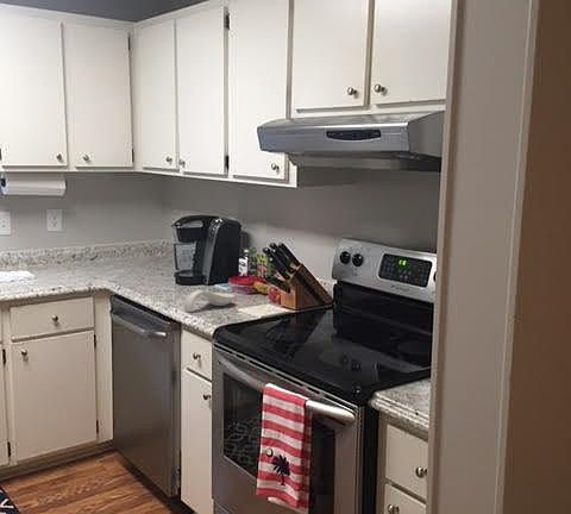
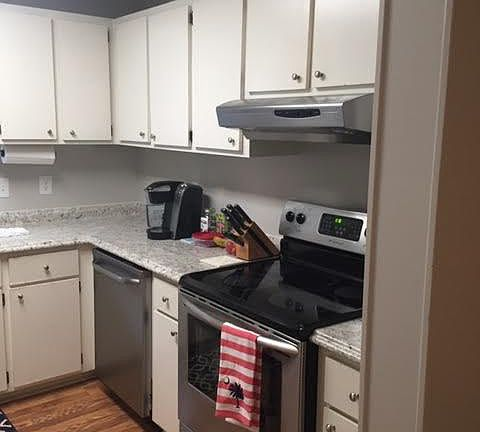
- spoon rest (209, 297)
